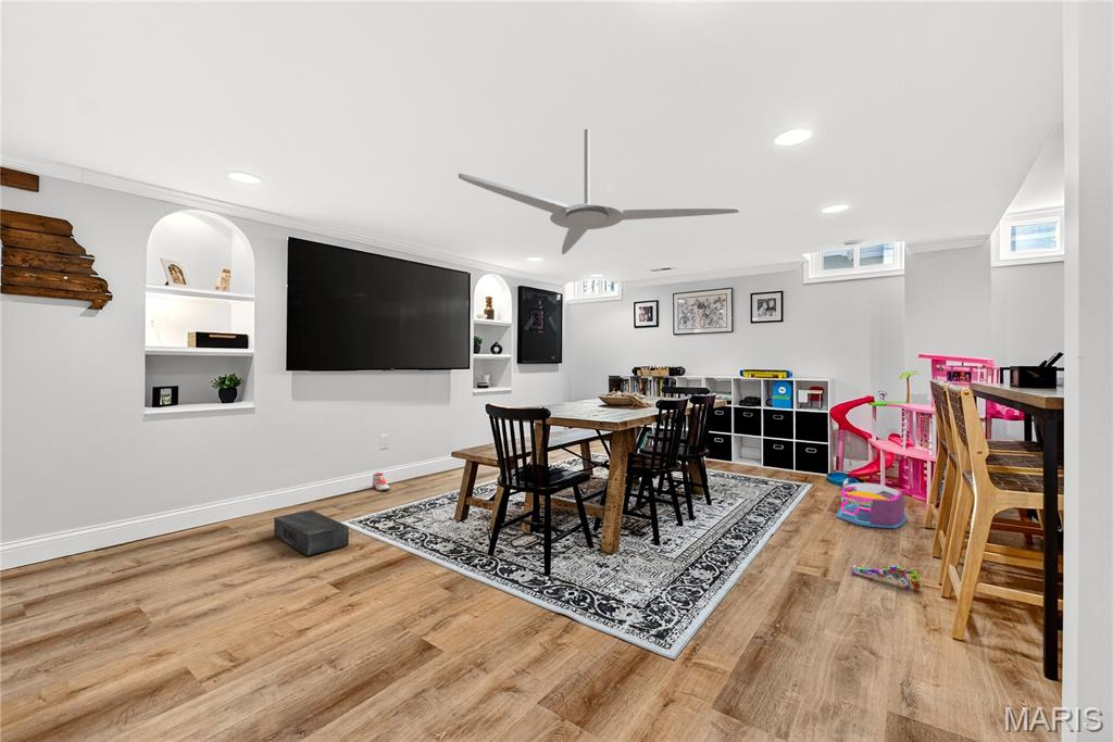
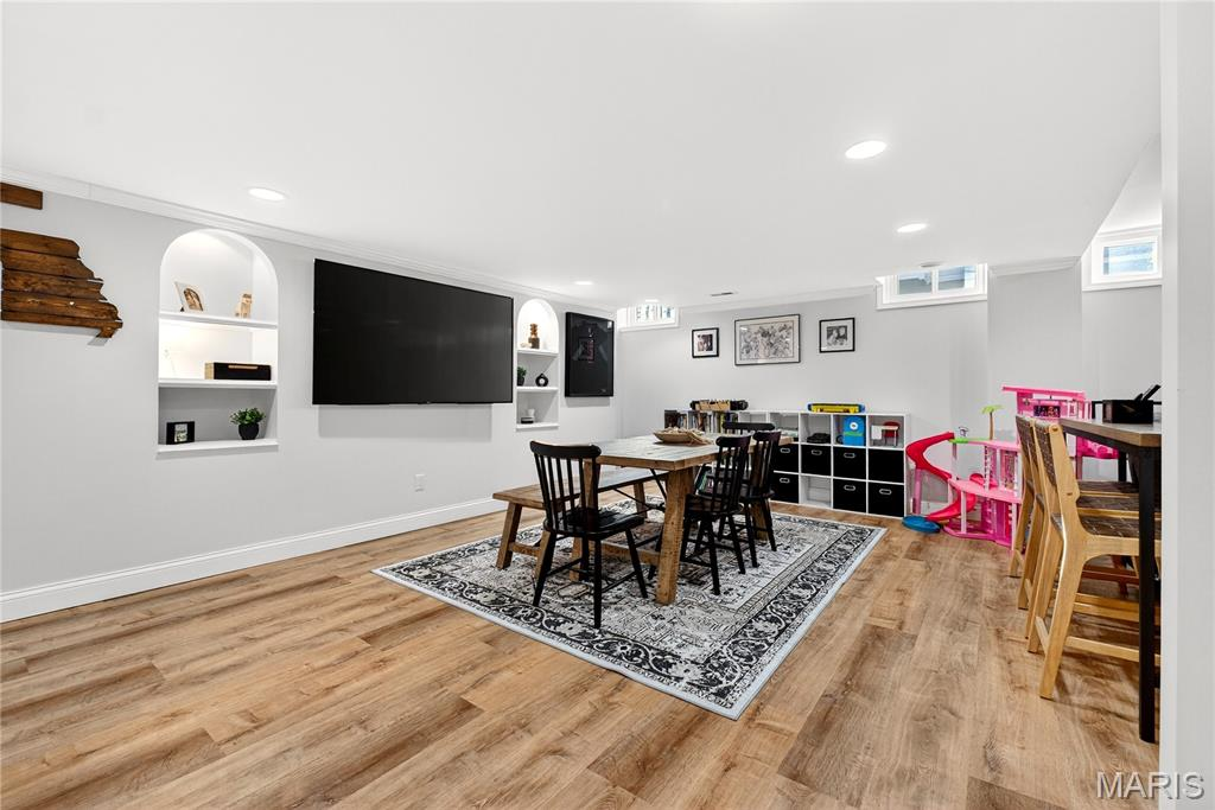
- sneaker (380, 480)
- speaker (310, 530)
- ceiling fan (588, 179)
- pipe wrench (884, 571)
- storage bin (871, 499)
